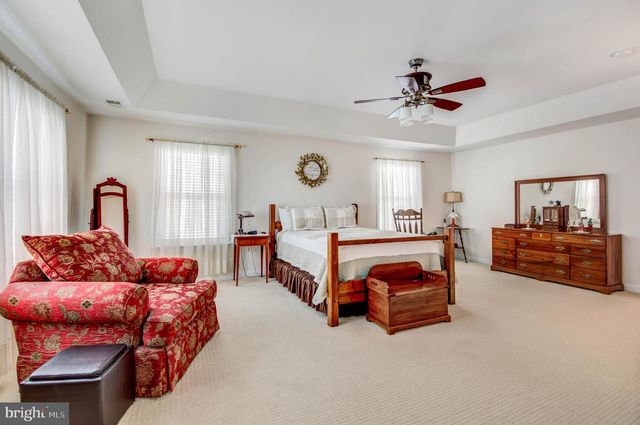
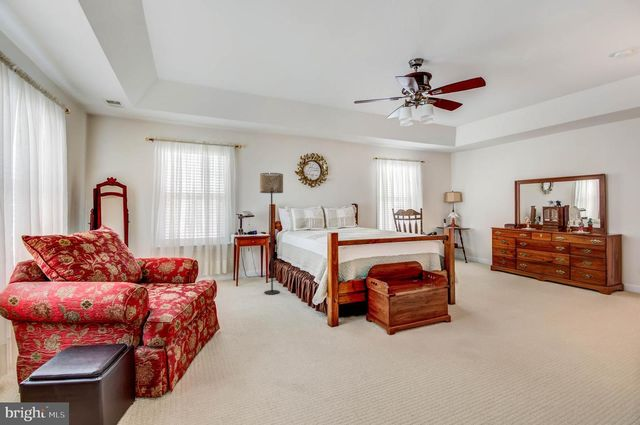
+ floor lamp (271, 233)
